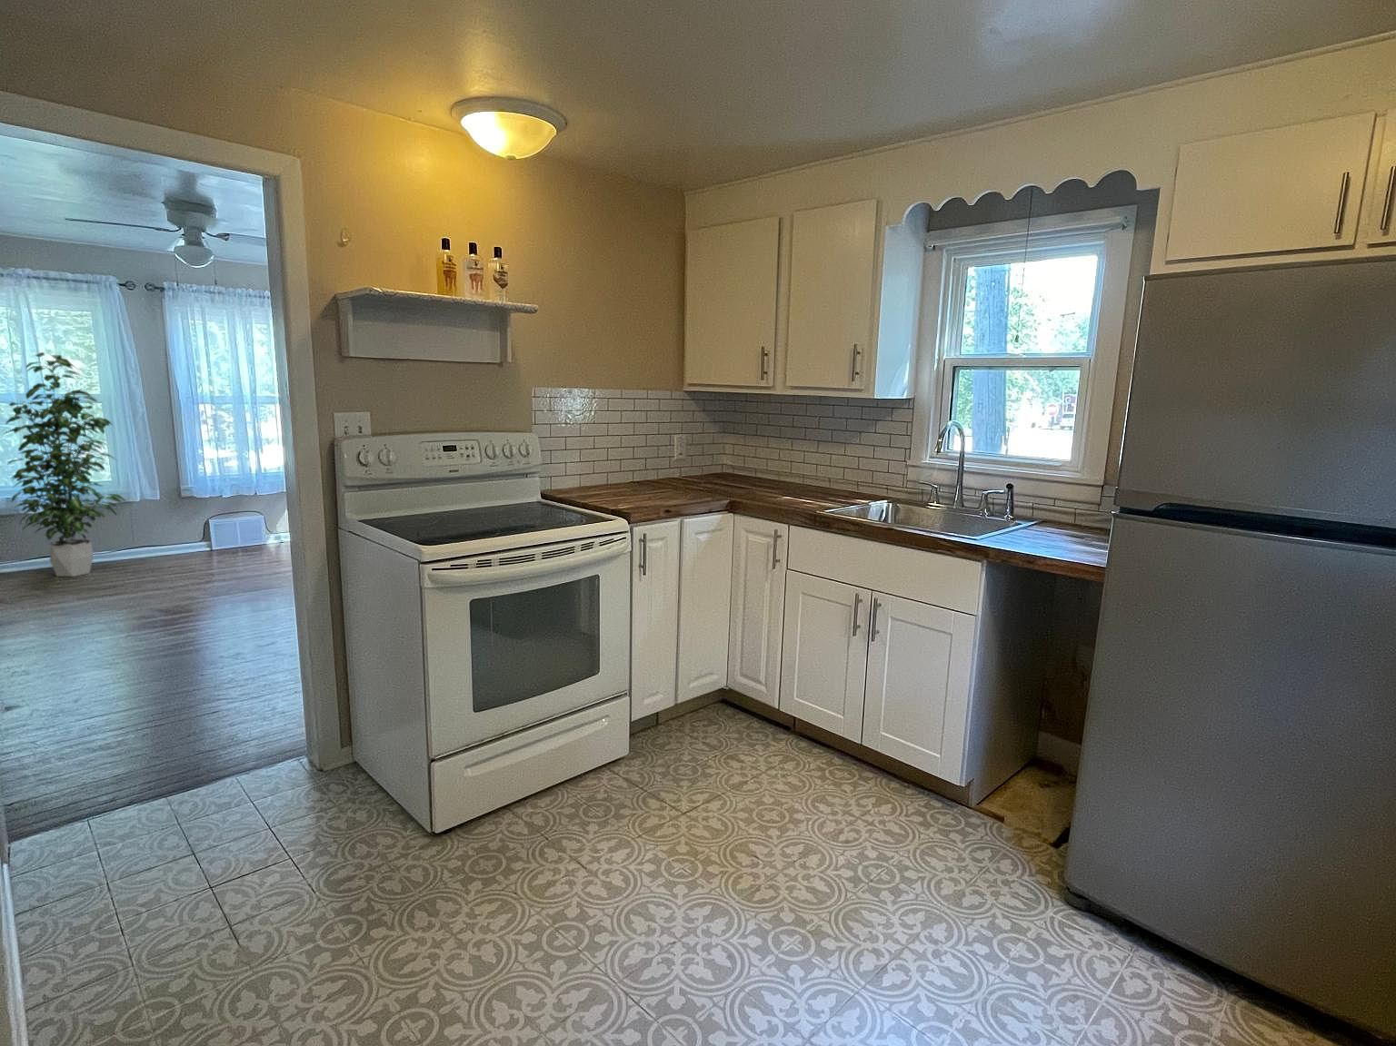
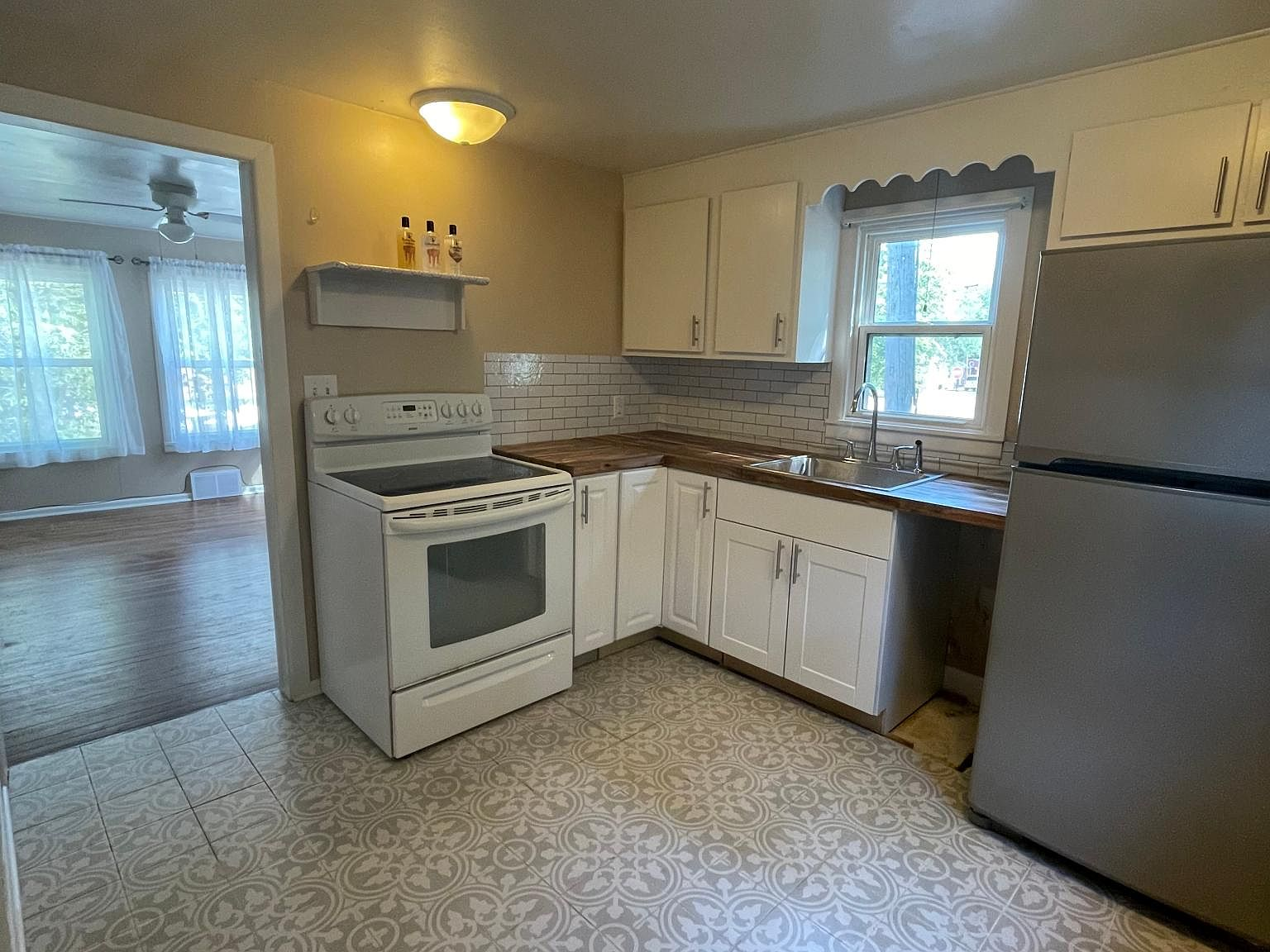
- indoor plant (66, 465)
